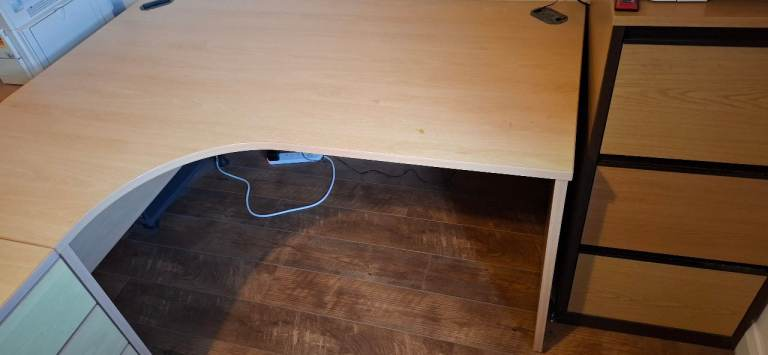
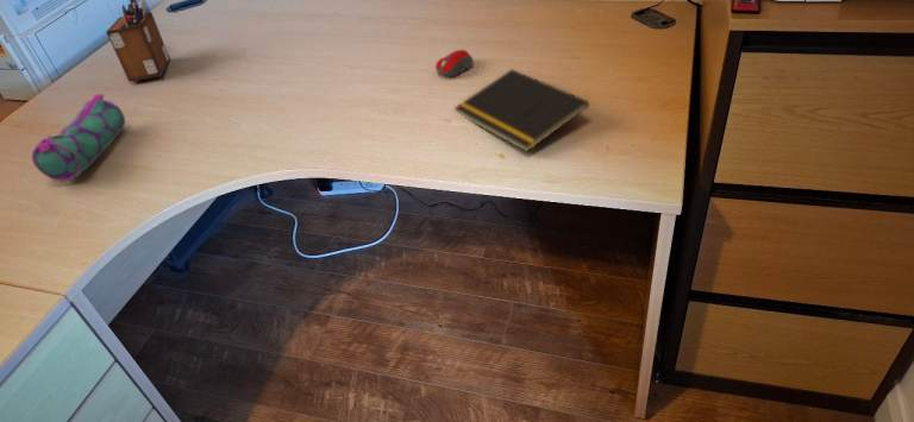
+ computer mouse (453, 61)
+ notepad (519, 107)
+ pencil case (81, 137)
+ desk organizer (136, 37)
